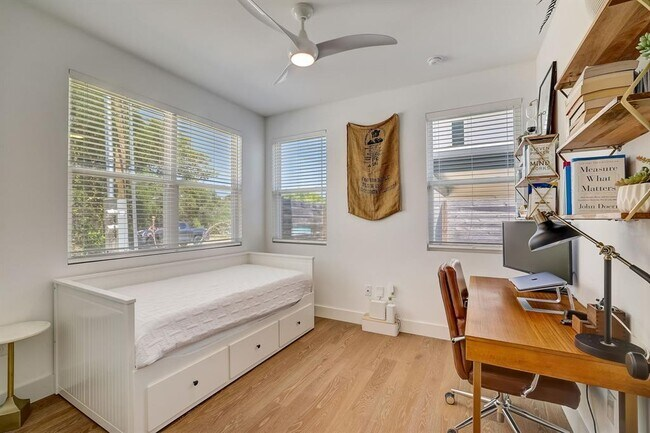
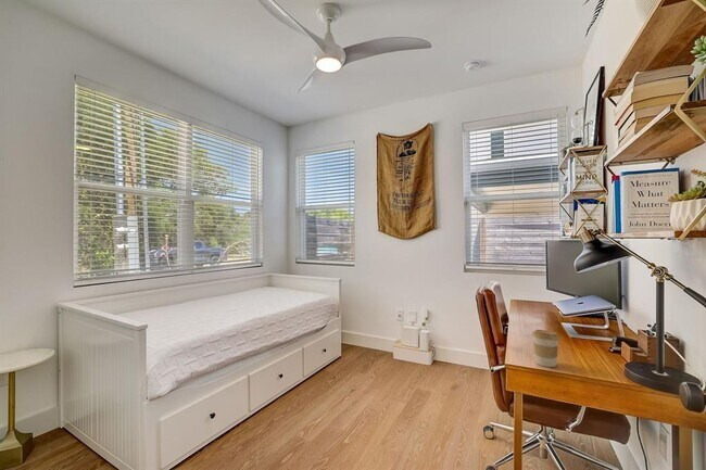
+ coffee cup (545, 346)
